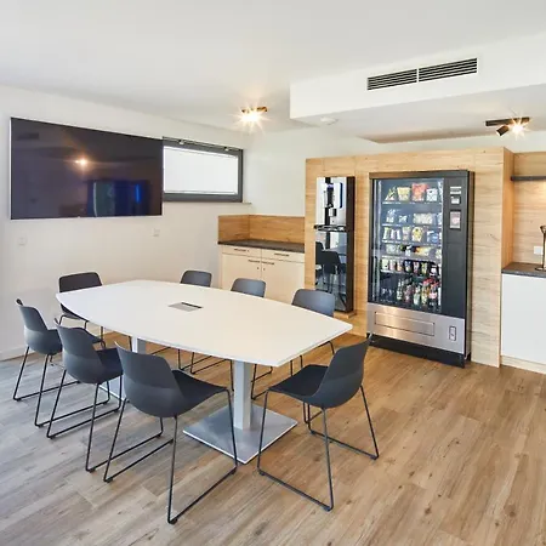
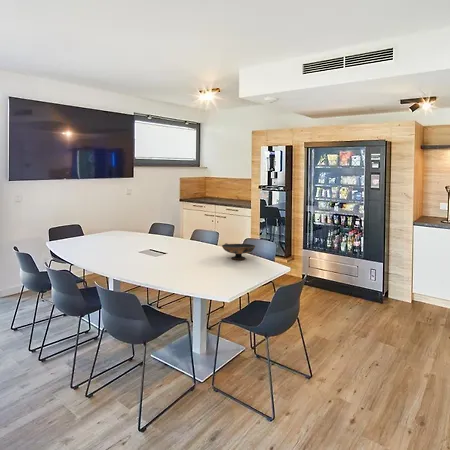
+ decorative bowl (238, 251)
